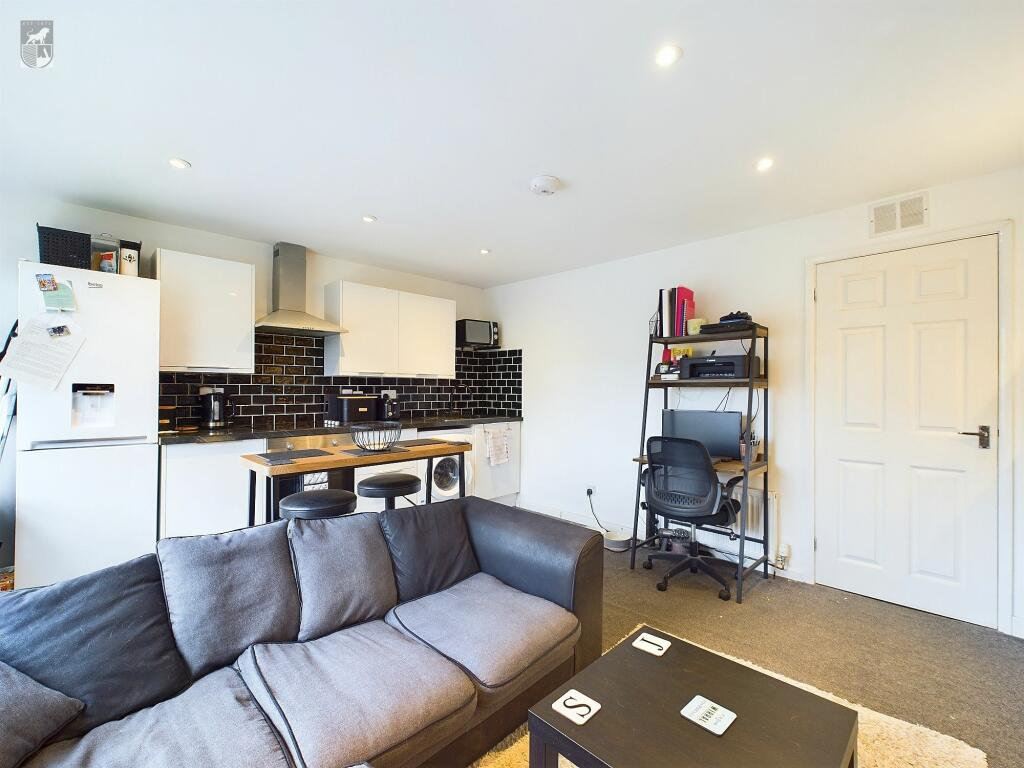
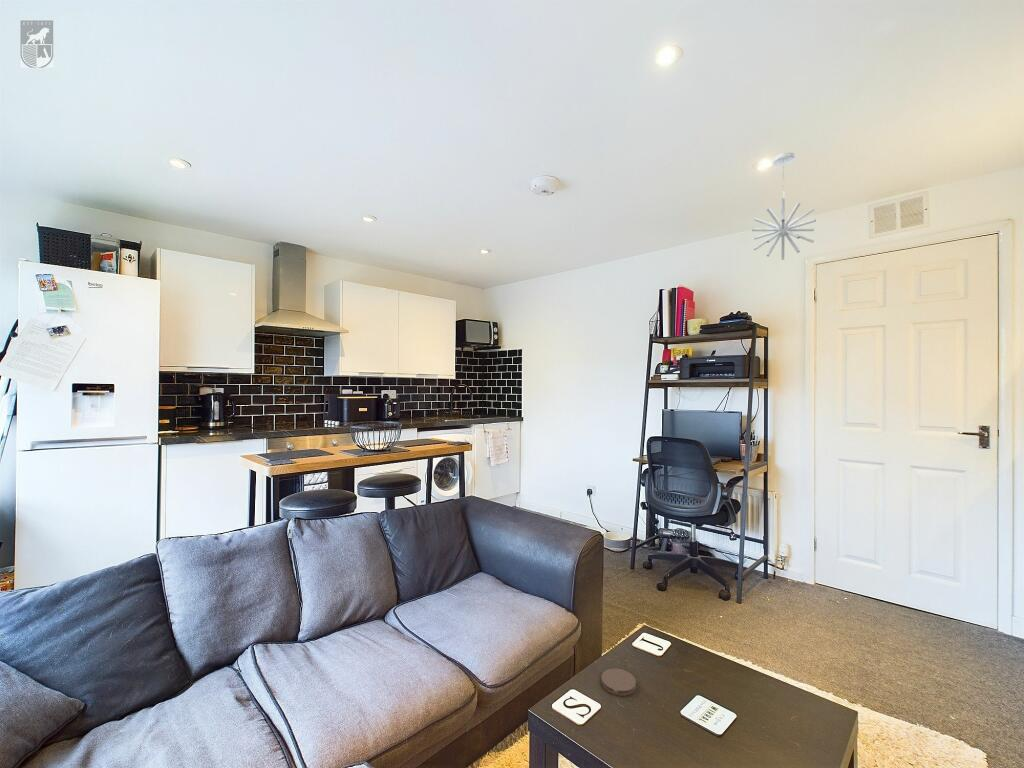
+ pendant light (783, 206)
+ coaster (618, 681)
